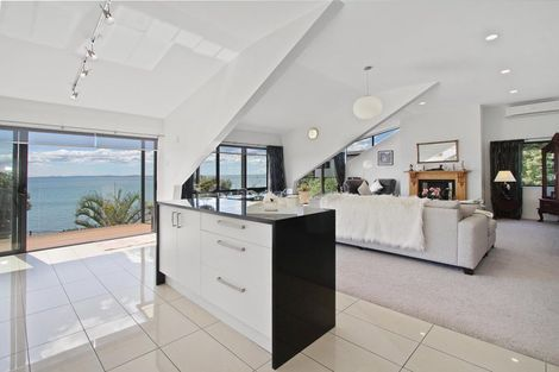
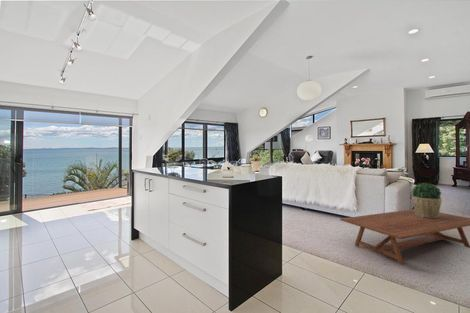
+ potted plant (426, 199)
+ coffee table (411, 233)
